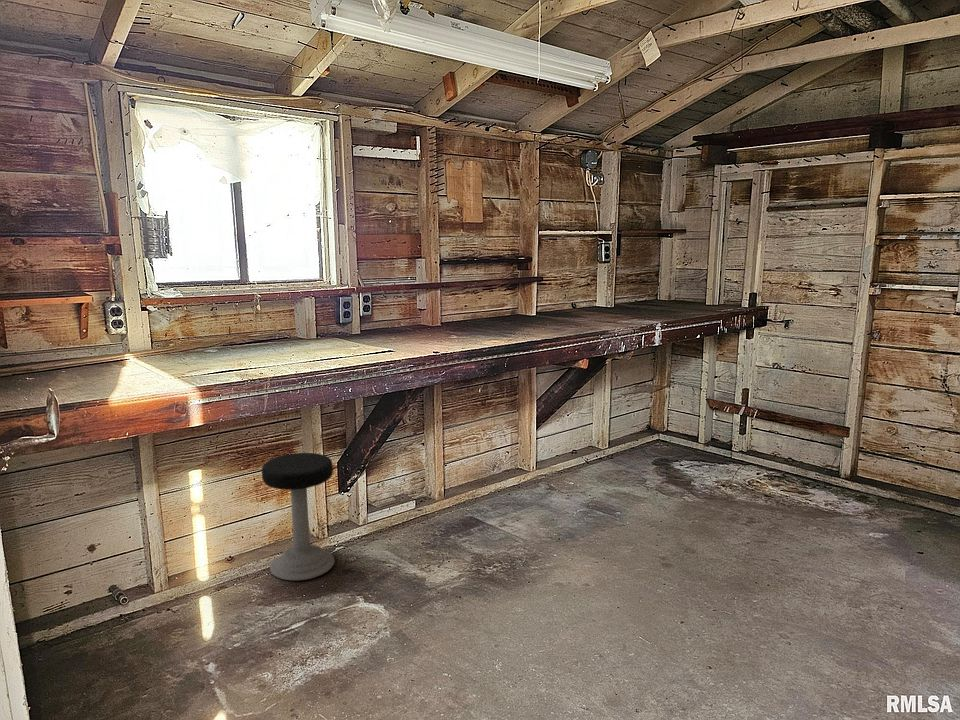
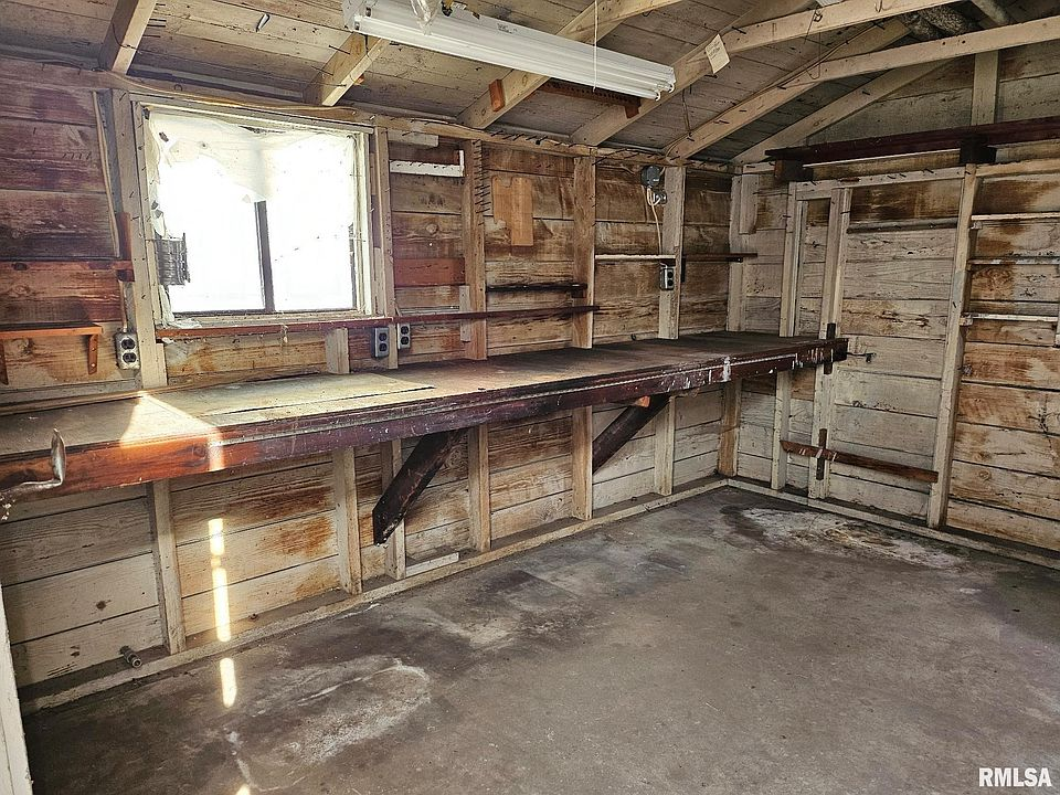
- stool (300, 514)
